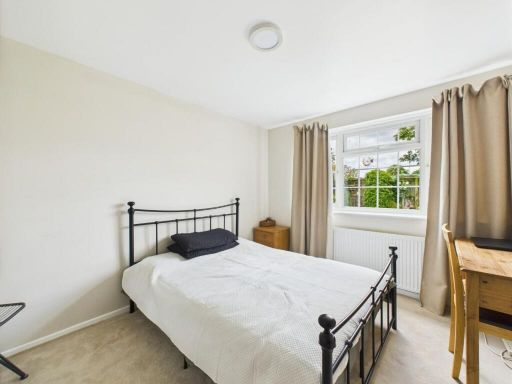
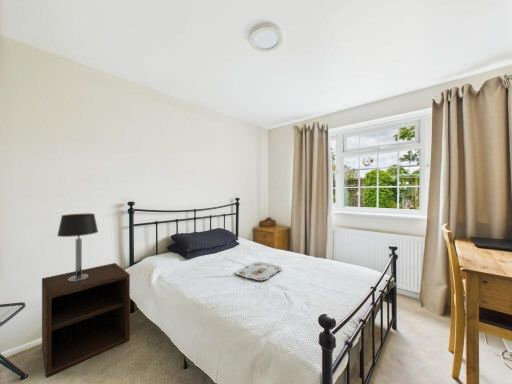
+ serving tray (259, 270)
+ nightstand (86, 309)
+ table lamp (78, 246)
